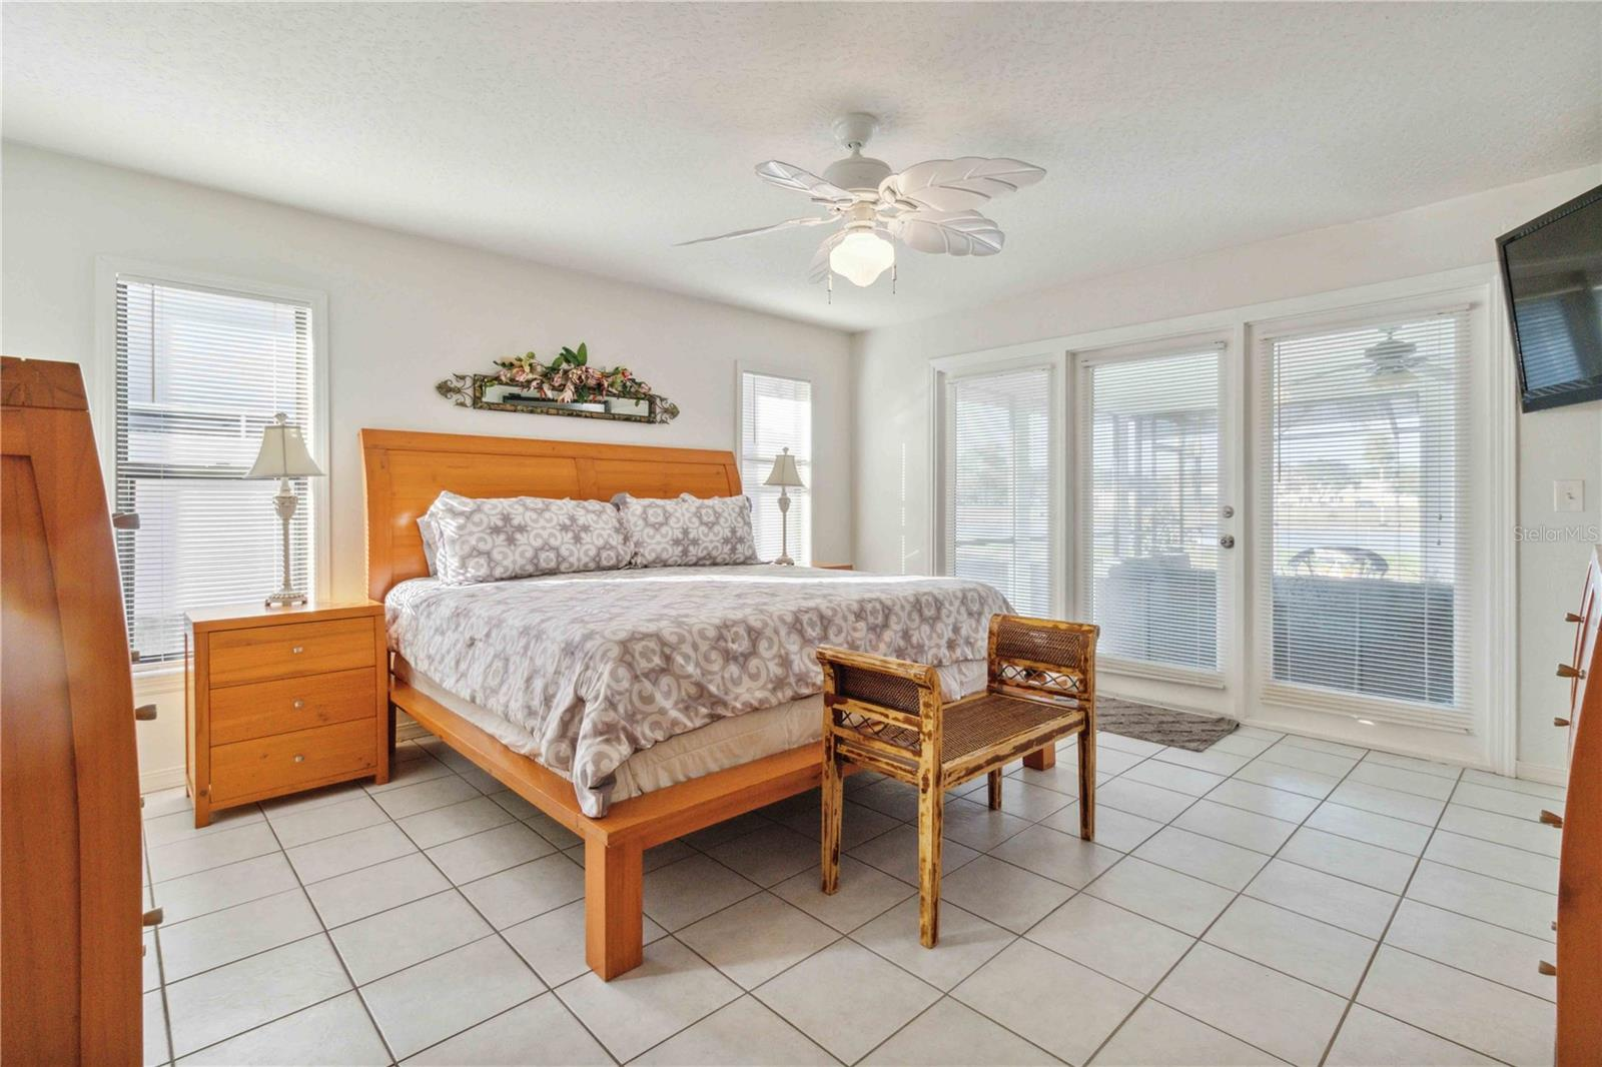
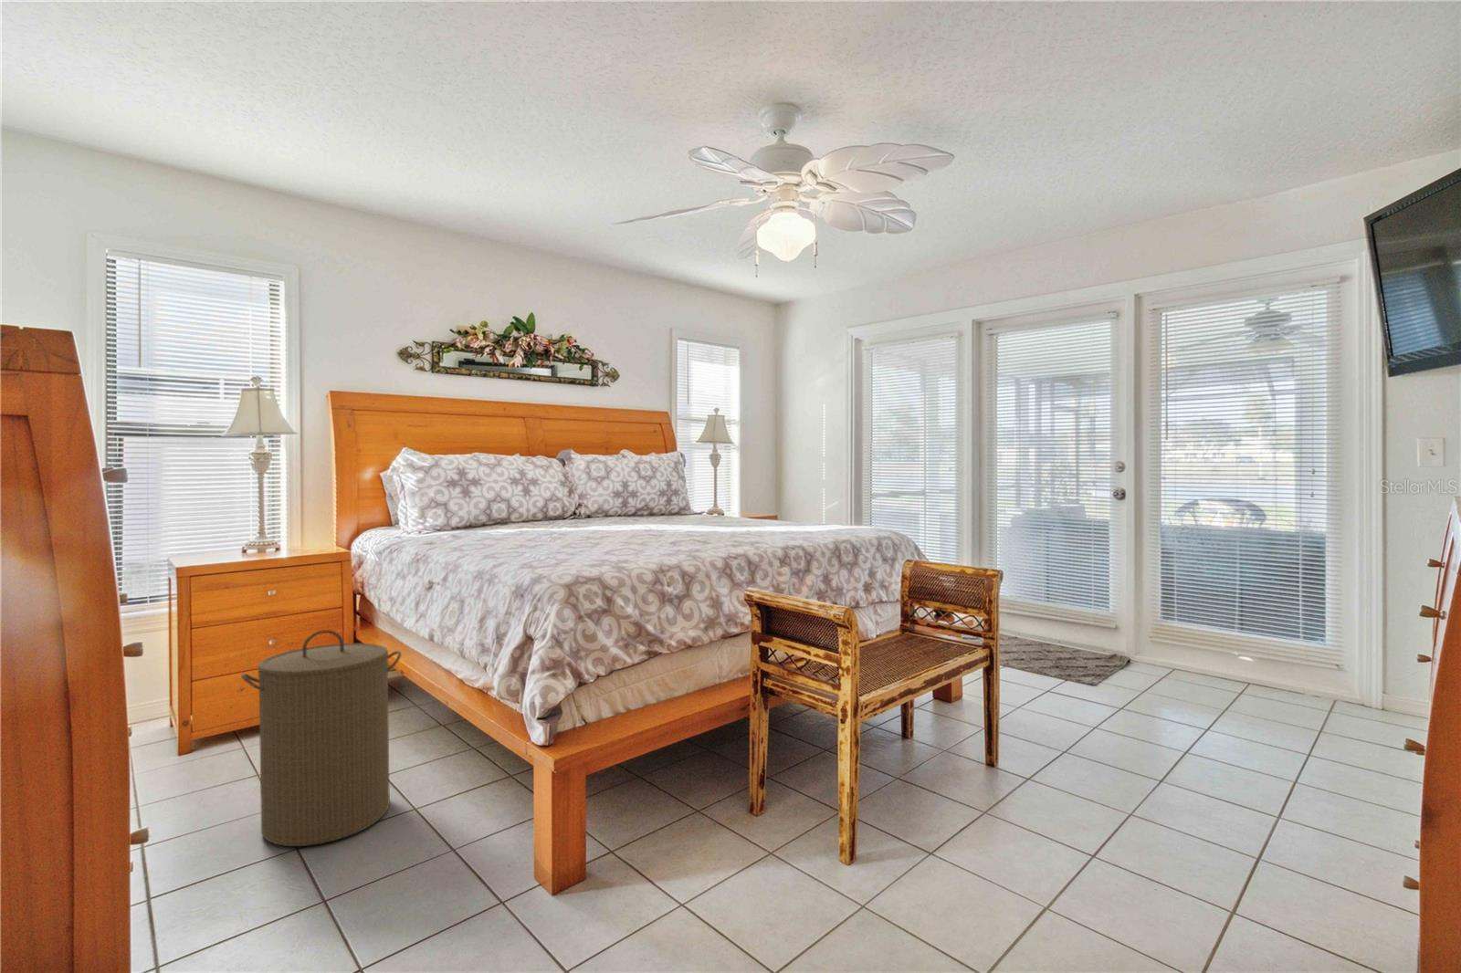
+ laundry hamper (326, 724)
